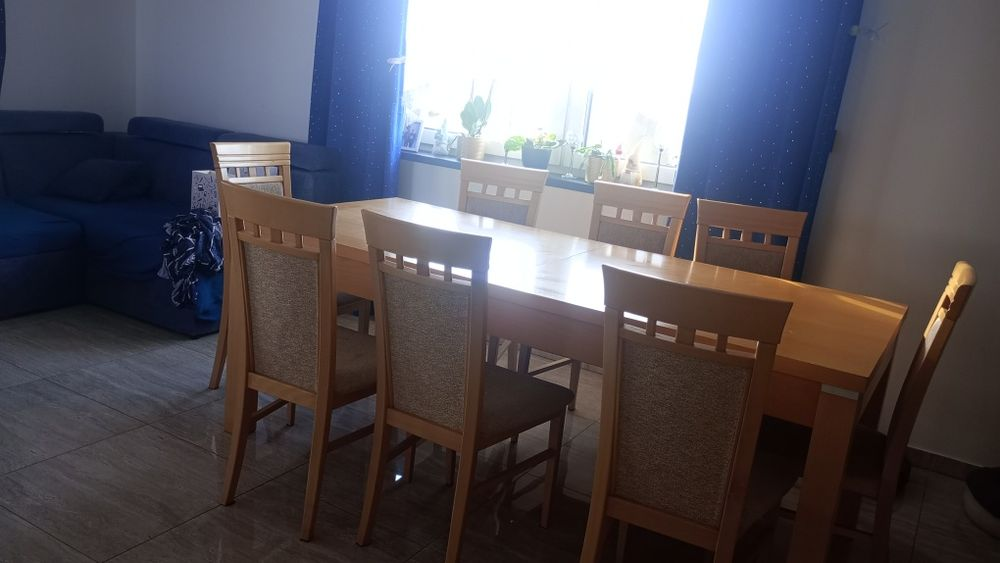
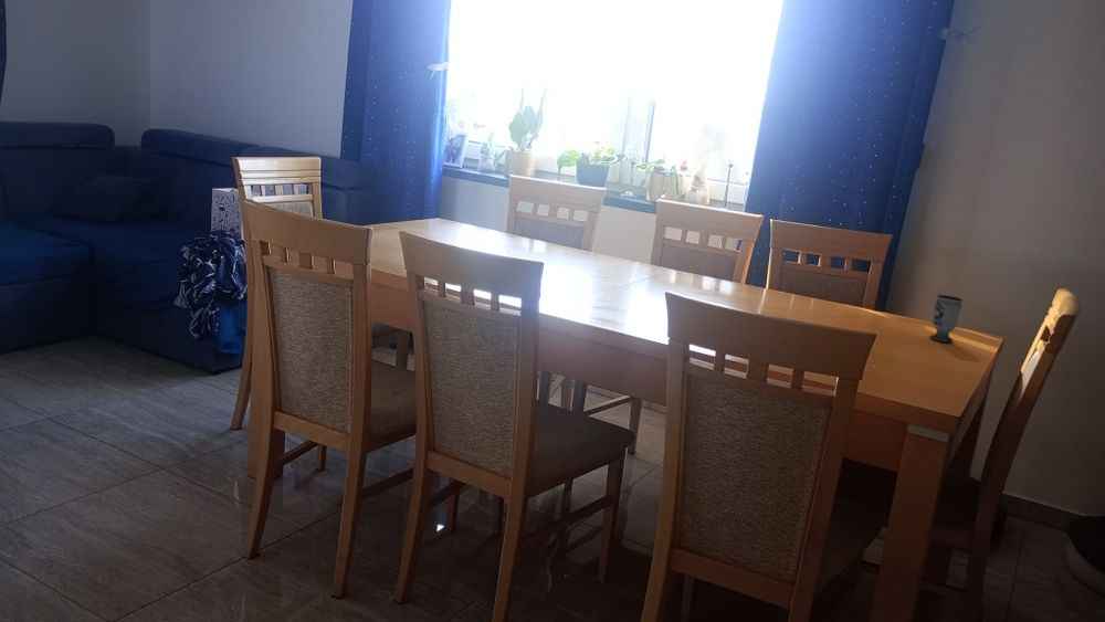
+ cup (945, 318)
